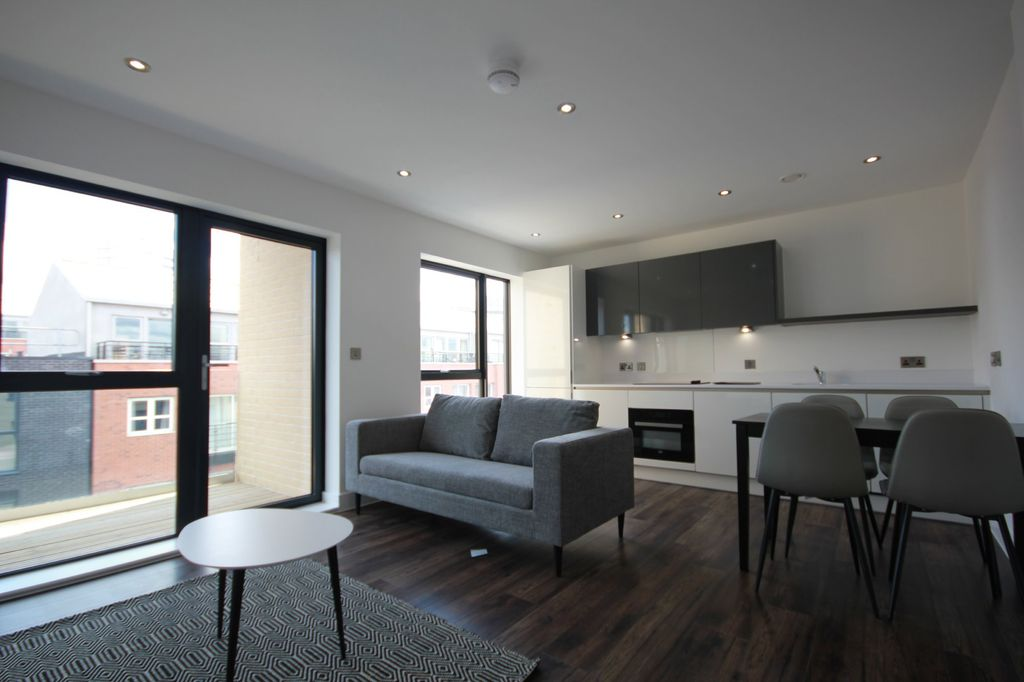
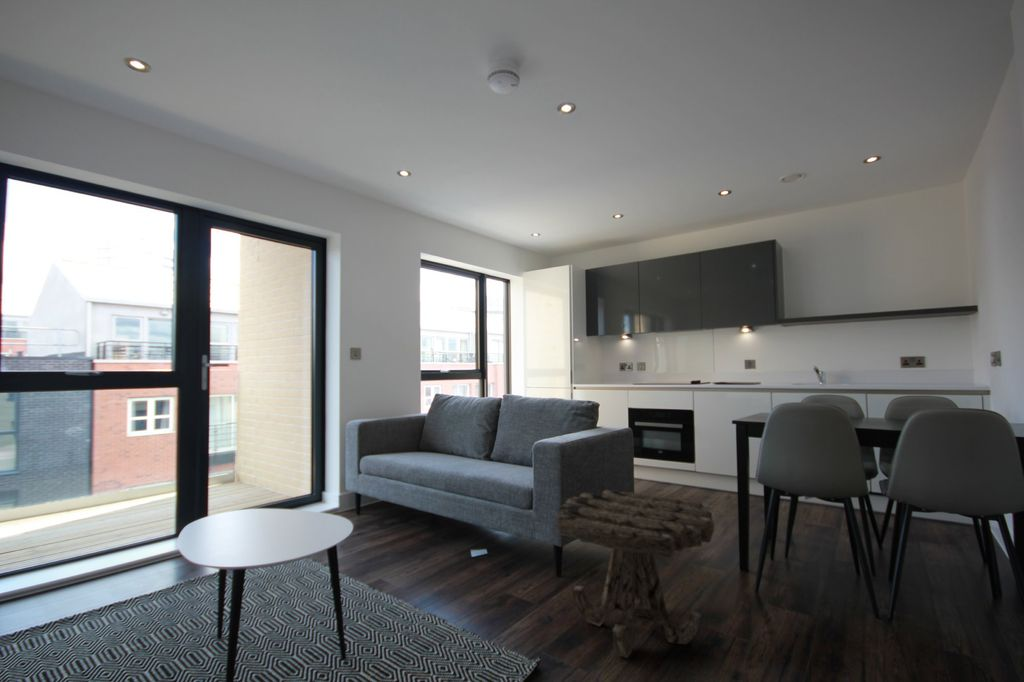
+ side table (634, 569)
